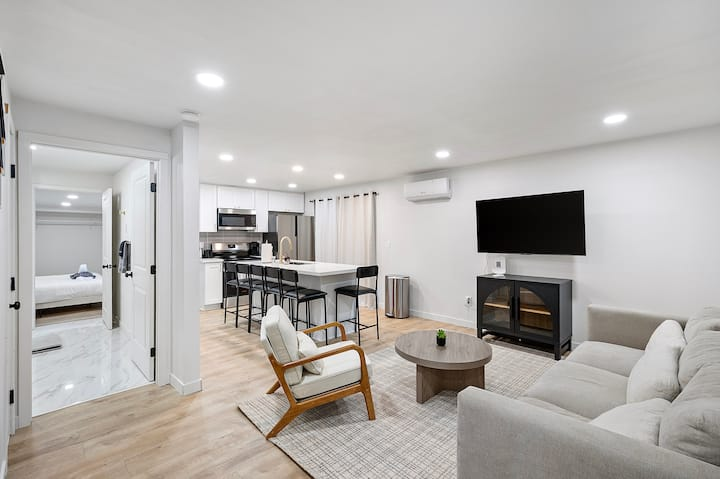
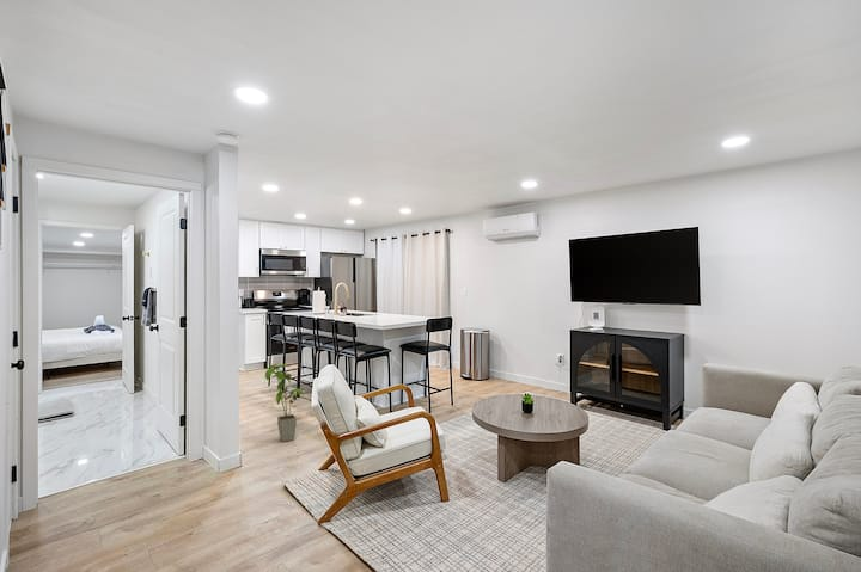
+ house plant (282, 402)
